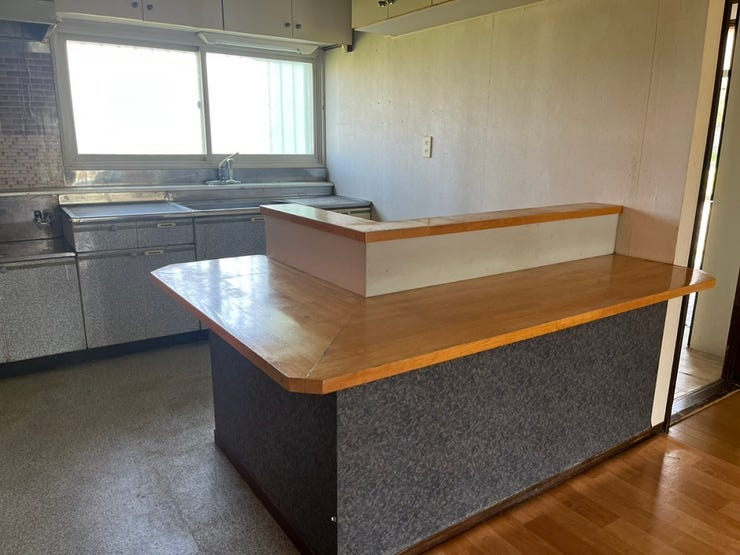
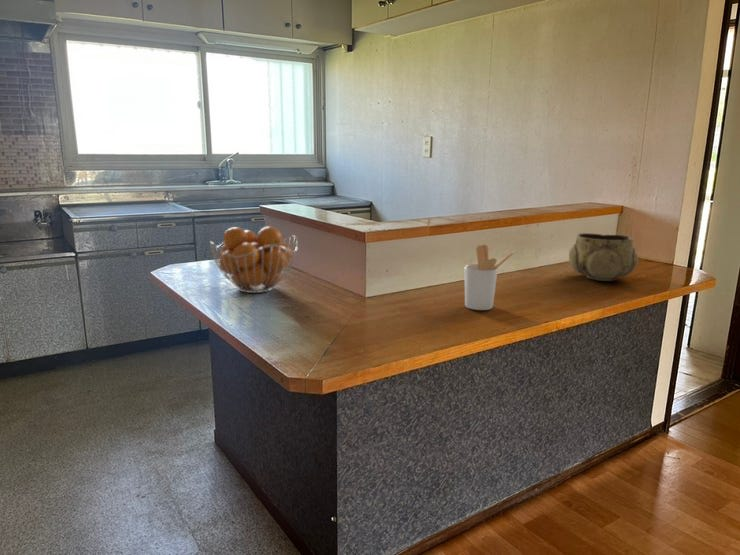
+ utensil holder (489, 277)
+ decorative bowl (602, 257)
+ fruit basket (255, 257)
